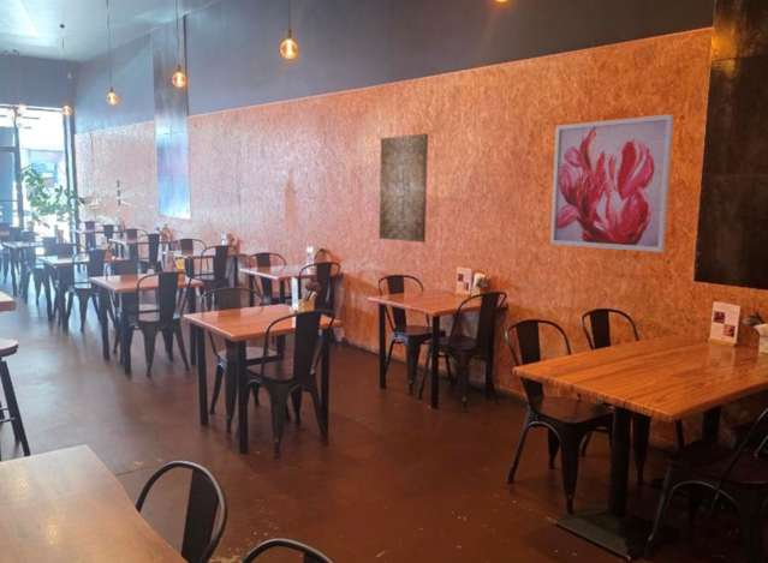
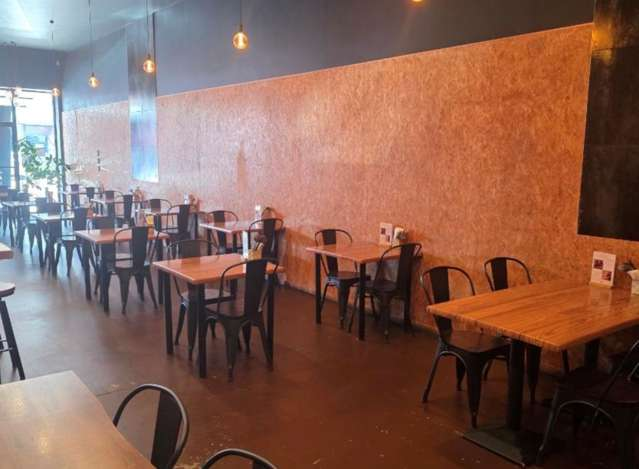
- wall art (606, 185)
- wall art (401, 188)
